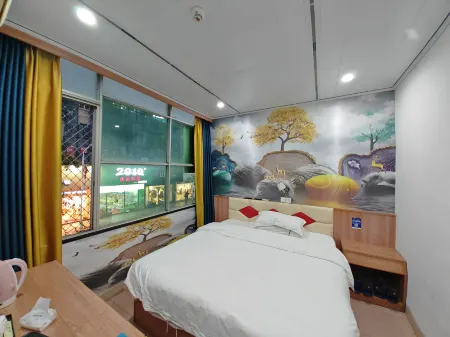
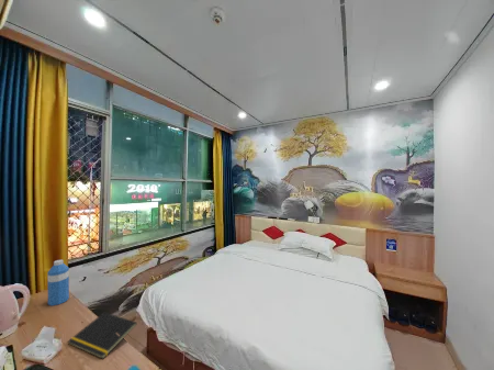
+ notepad (103, 332)
+ water bottle (58, 281)
